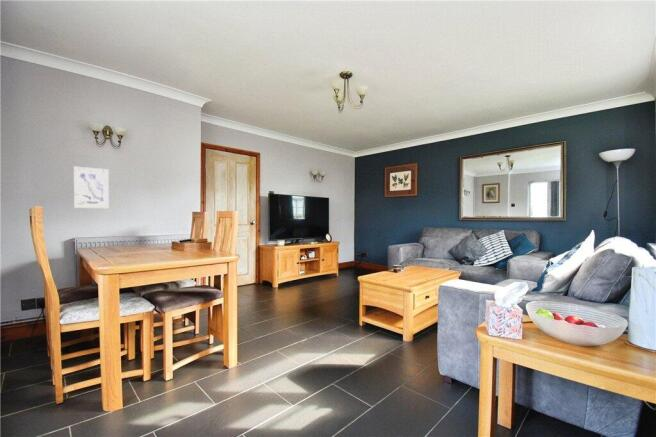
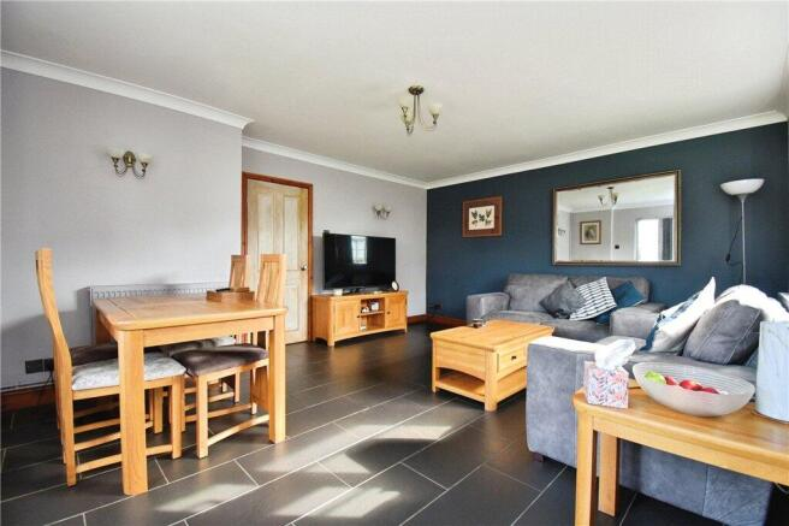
- wall art (91, 188)
